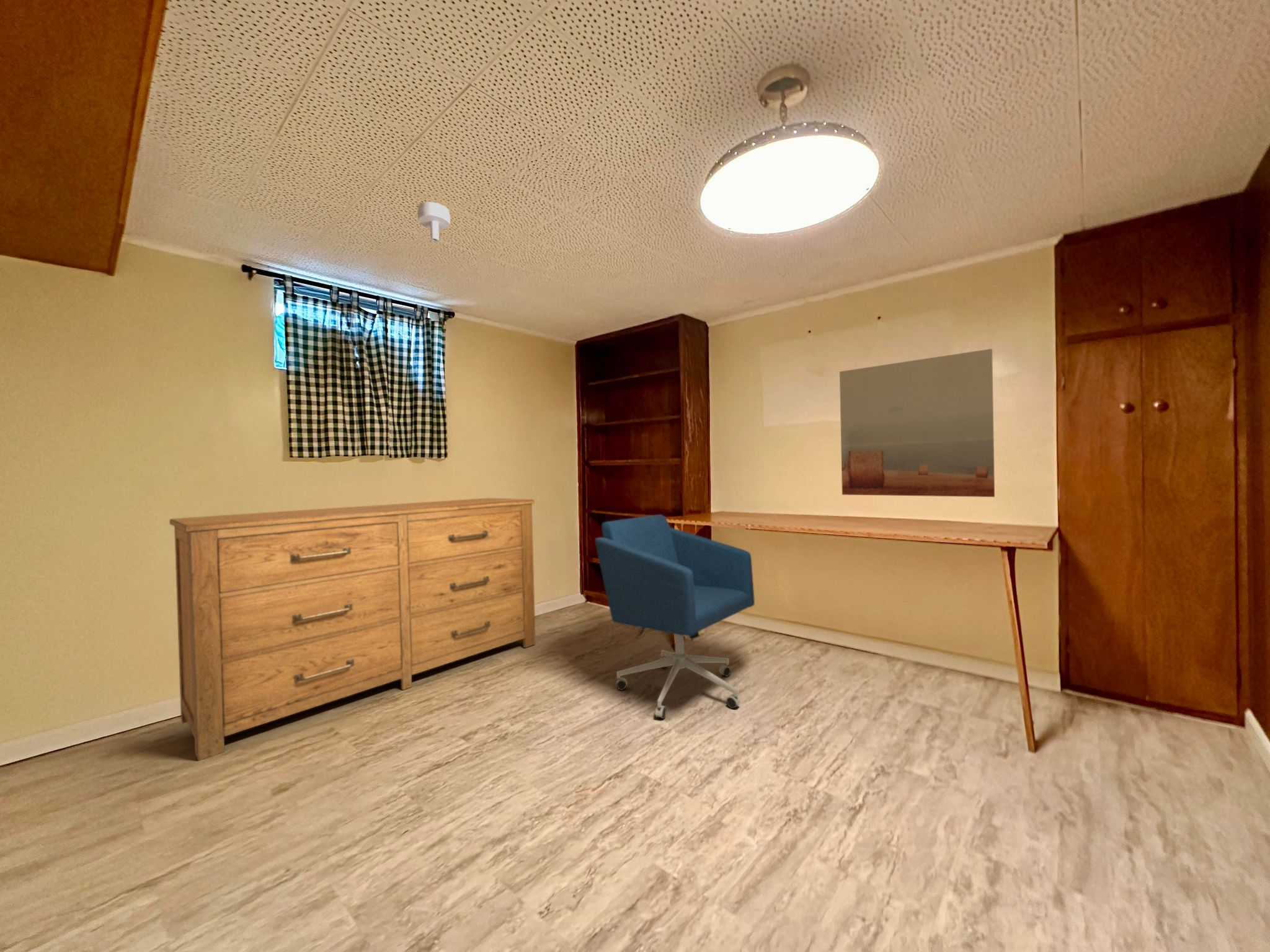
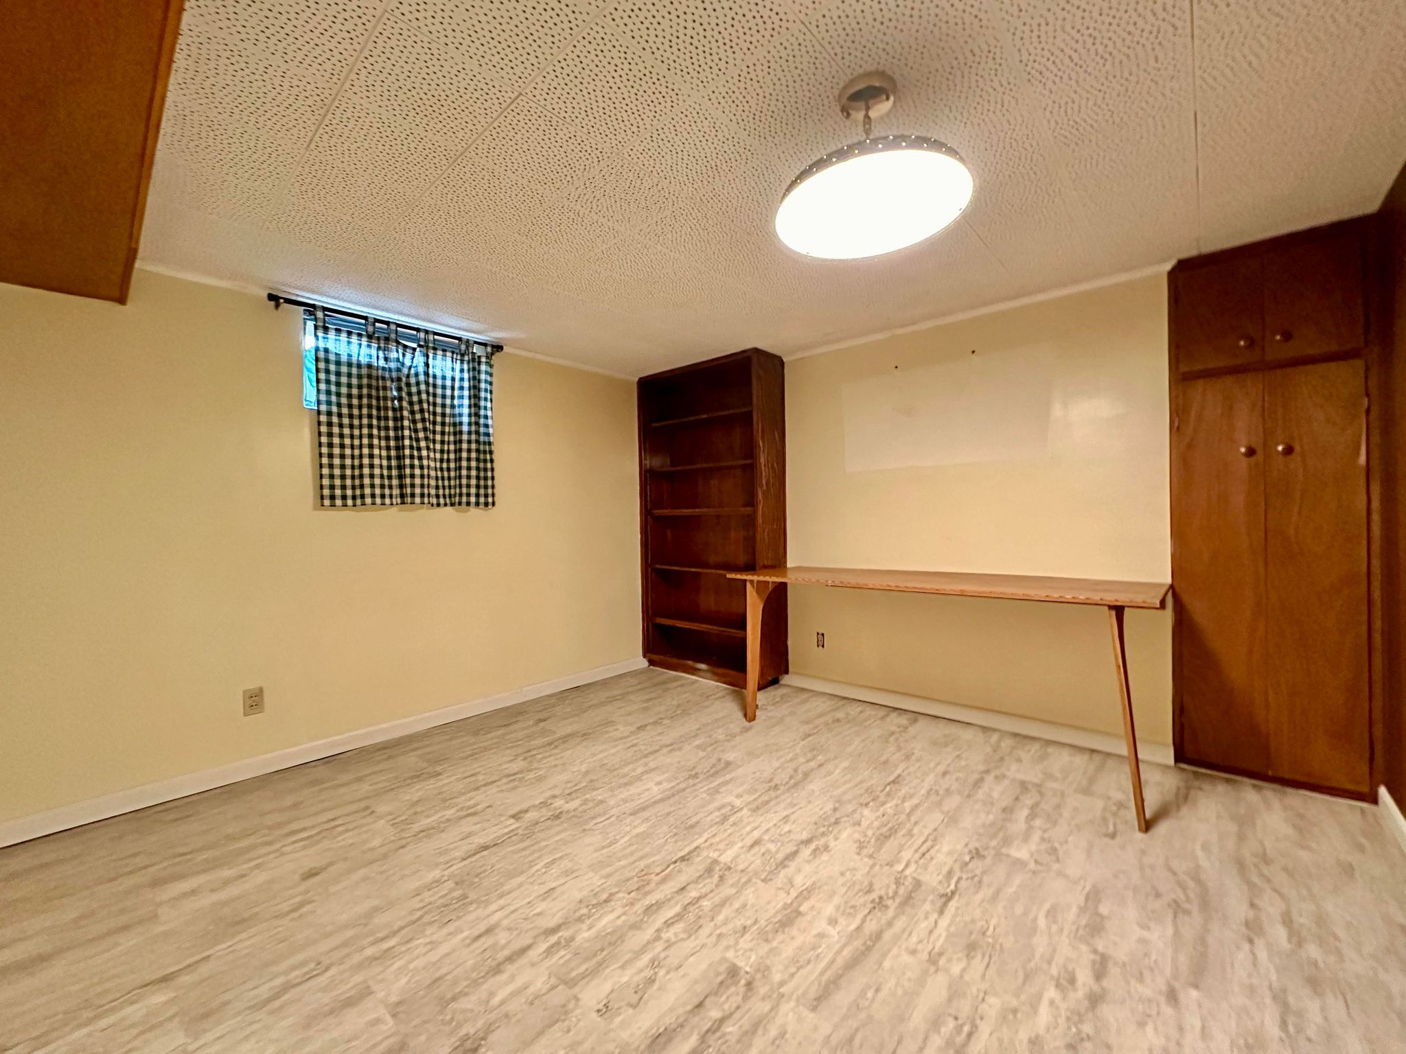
- wall art (910, 428)
- dresser (386, 592)
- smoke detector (434, 224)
- office chair (677, 604)
